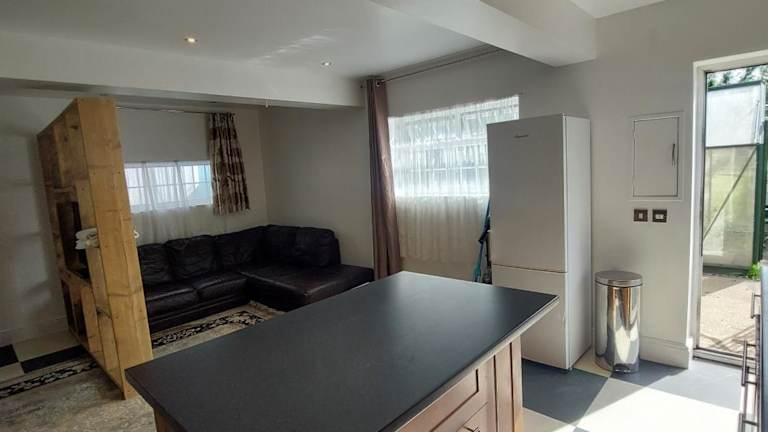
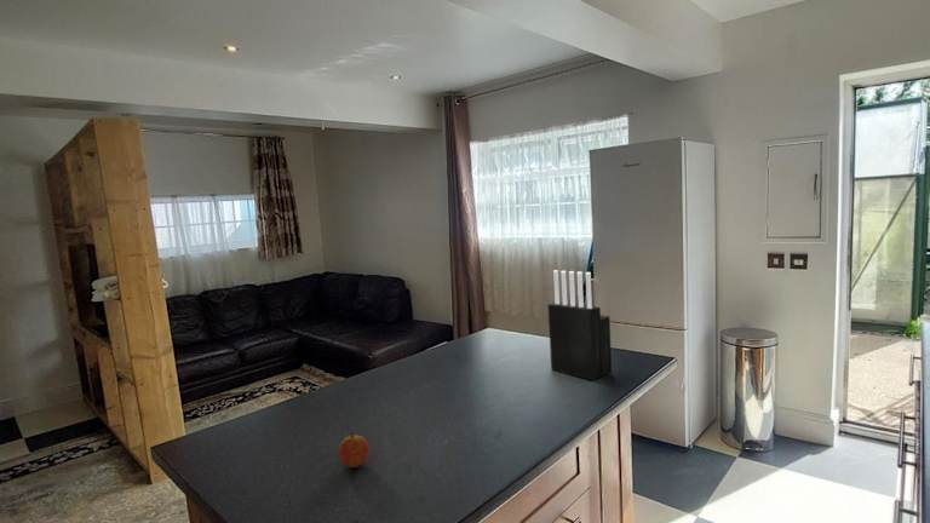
+ knife block (580, 320)
+ fruit (354, 448)
